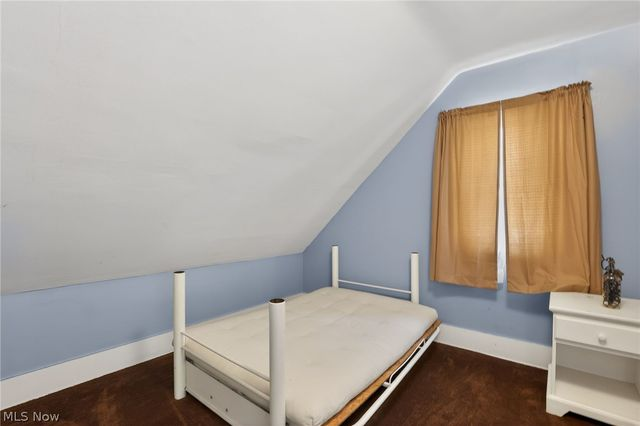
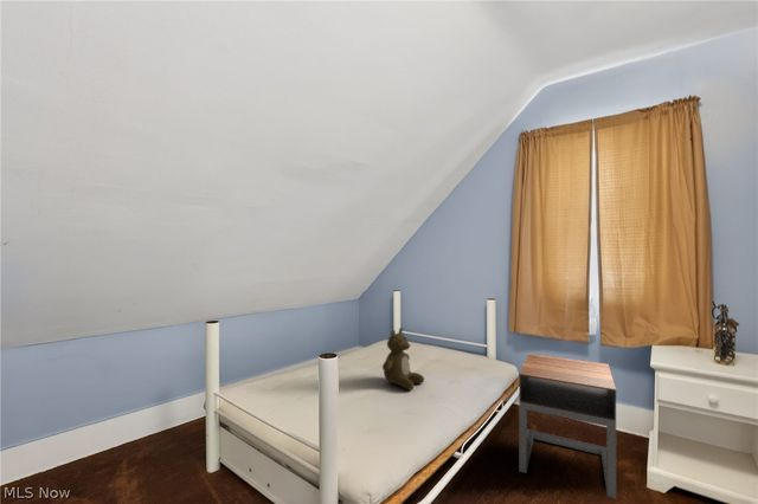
+ nightstand (565, 415)
+ teddy bear (403, 356)
